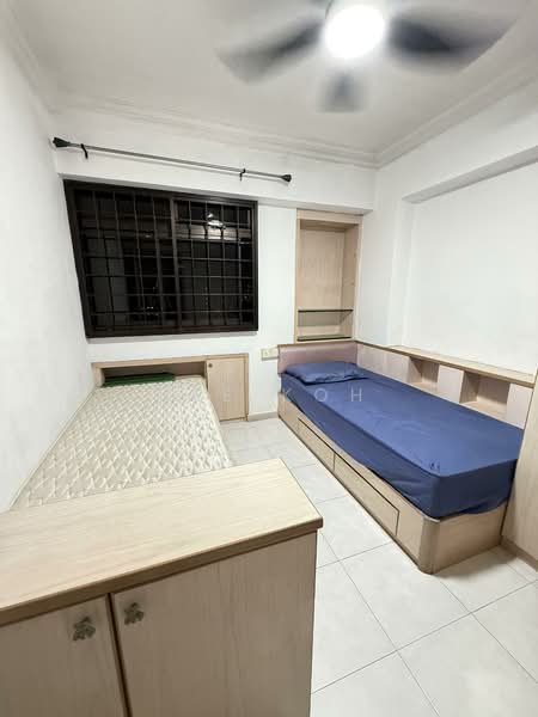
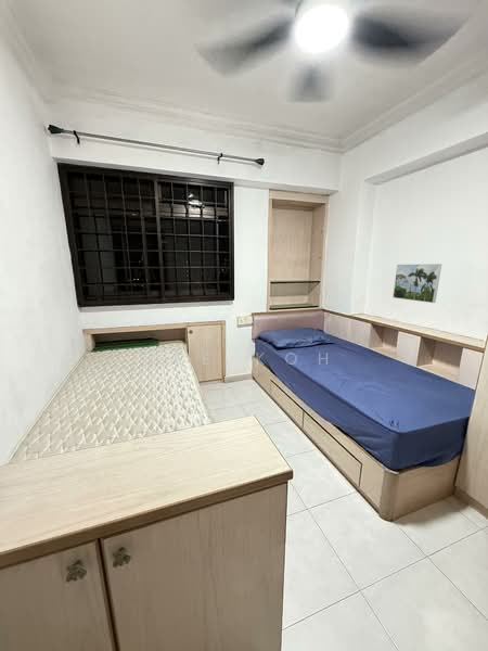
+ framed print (414, 282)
